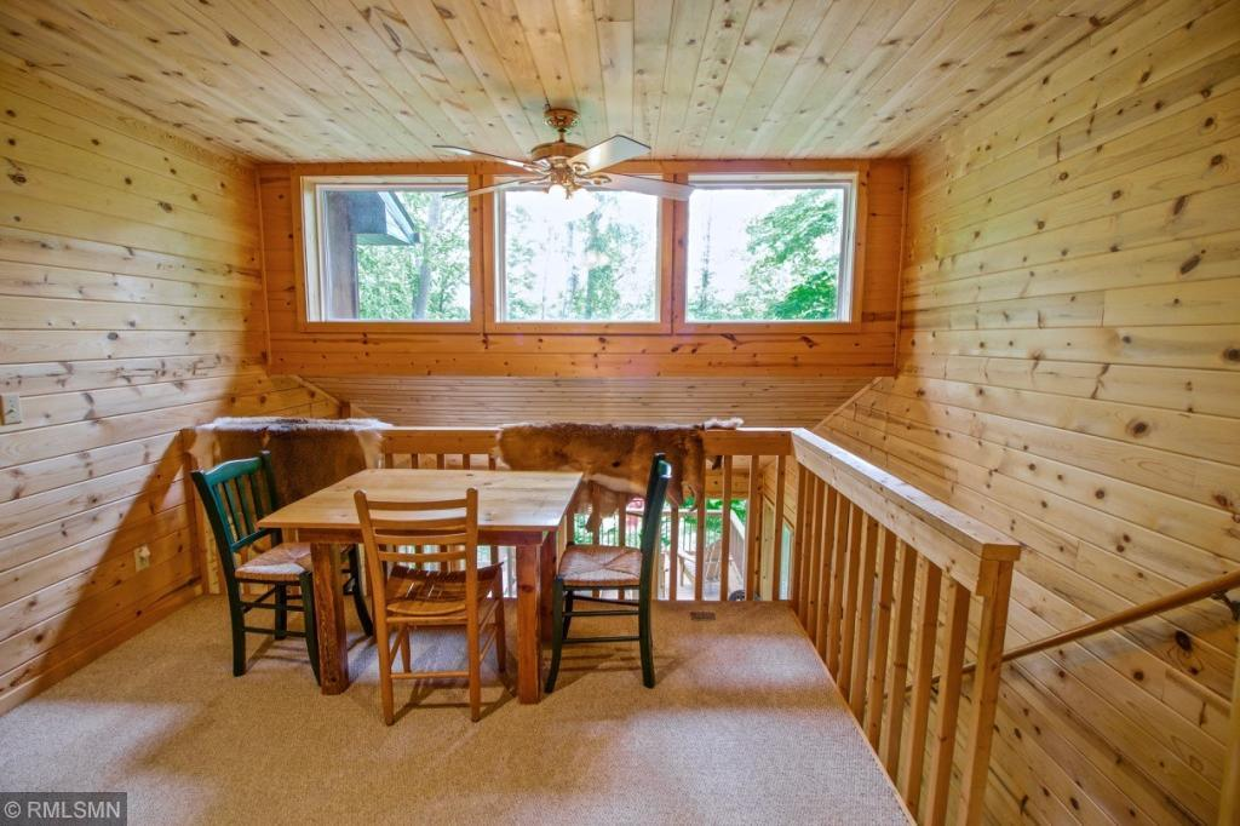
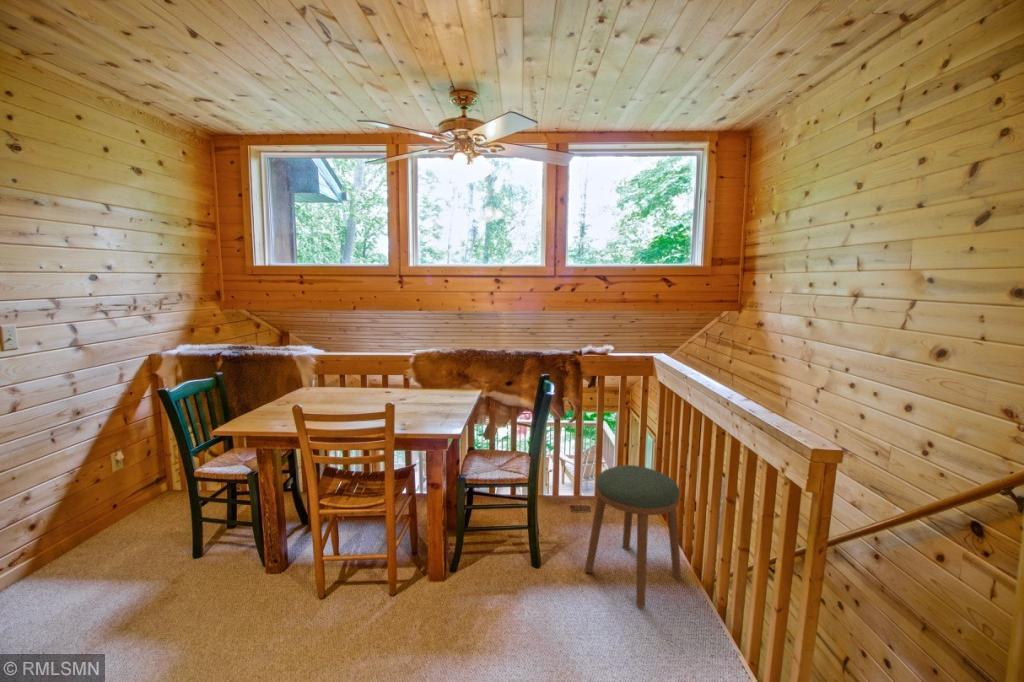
+ stool (637, 525)
